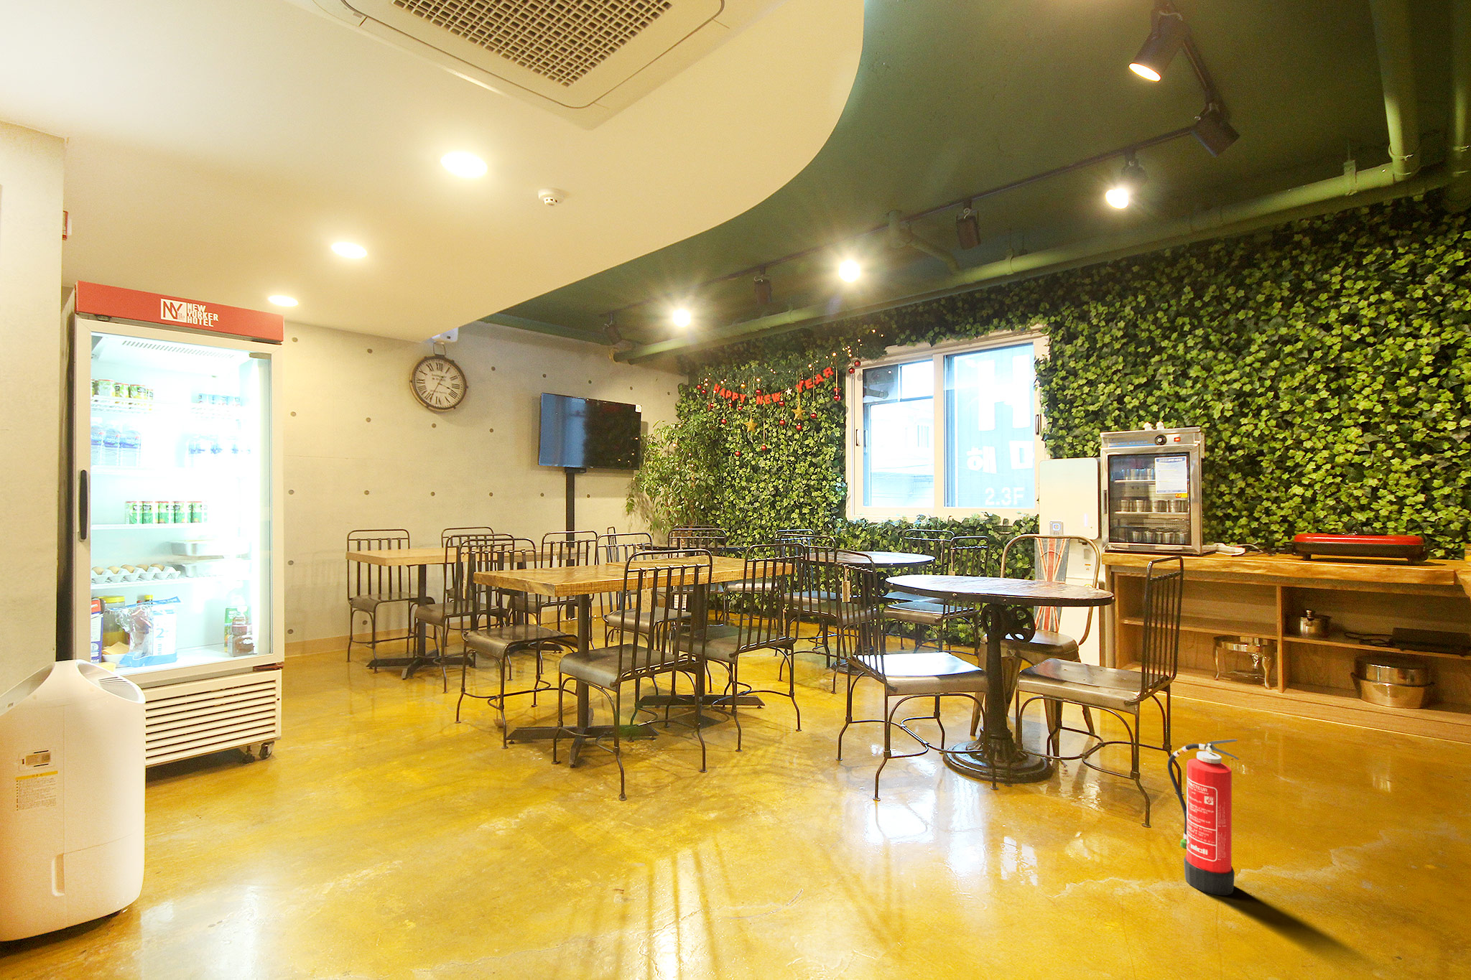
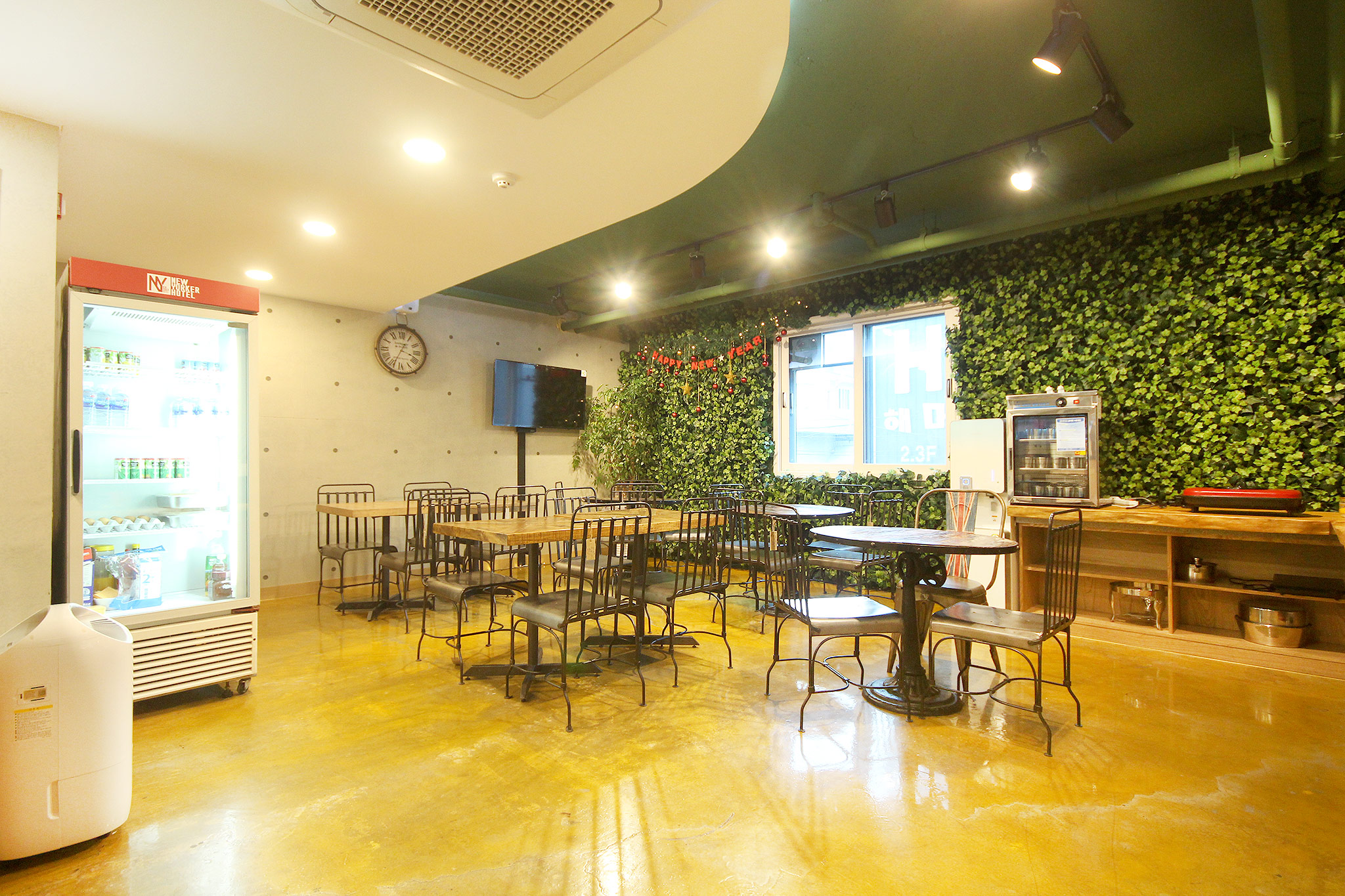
- fire extinguisher (1200, 804)
